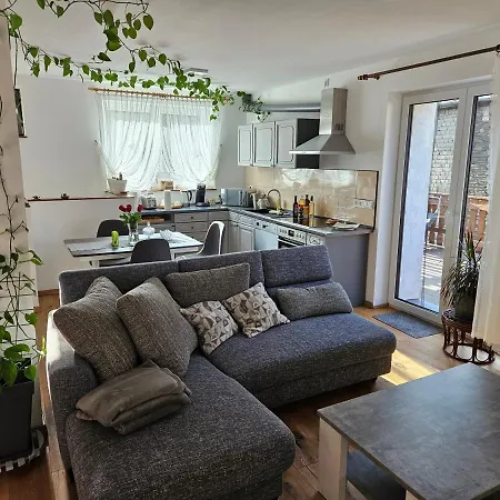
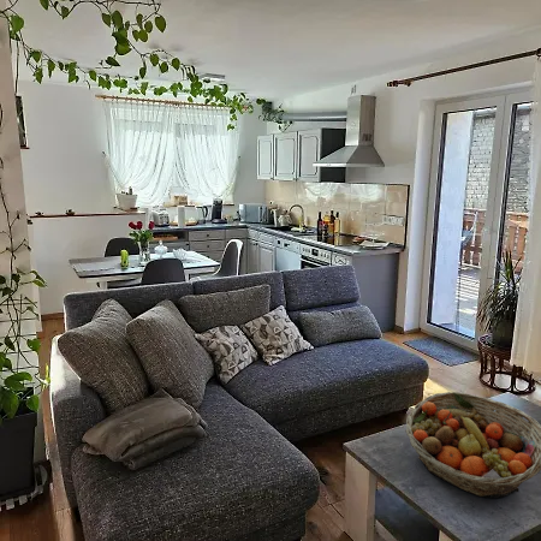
+ fruit basket (471, 441)
